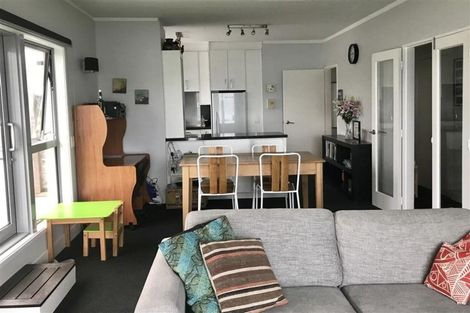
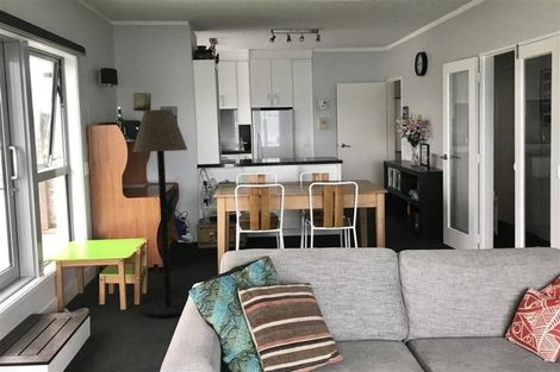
+ floor lamp (163, 210)
